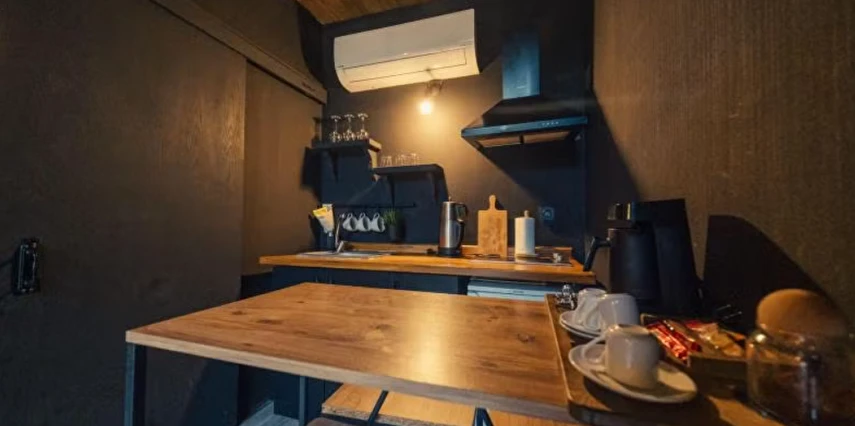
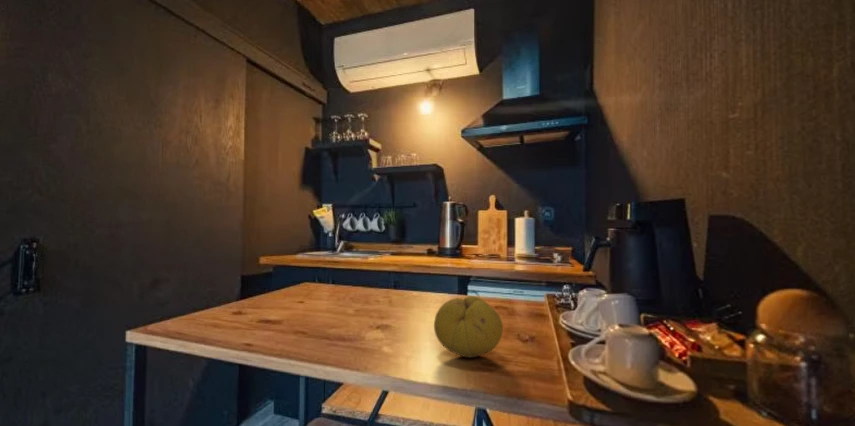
+ fruit (468, 326)
